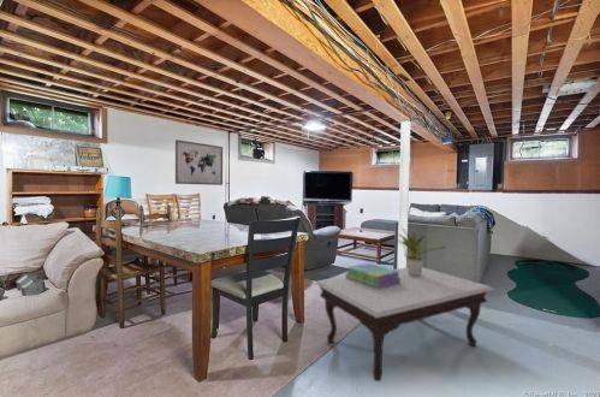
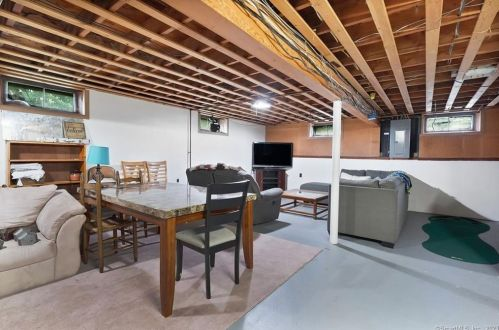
- coffee table (402, 313)
- stack of books (373, 274)
- wall art (200, 164)
- potted plant (414, 251)
